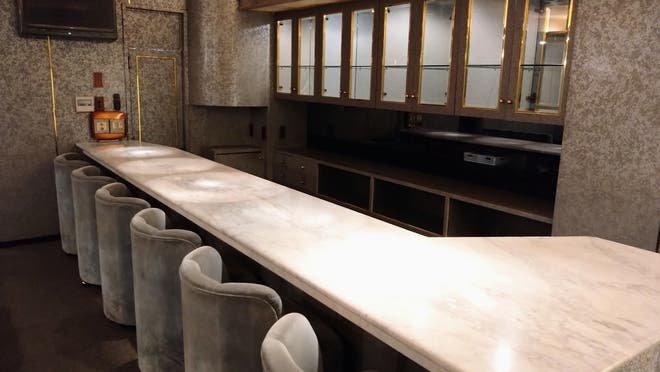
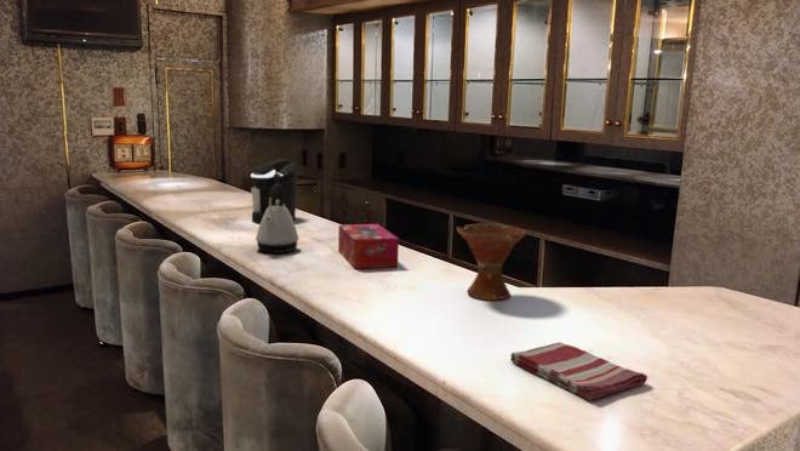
+ tissue box (366, 245)
+ dish towel (575, 366)
+ bowl (488, 262)
+ kettle (276, 217)
+ coffee maker (270, 188)
